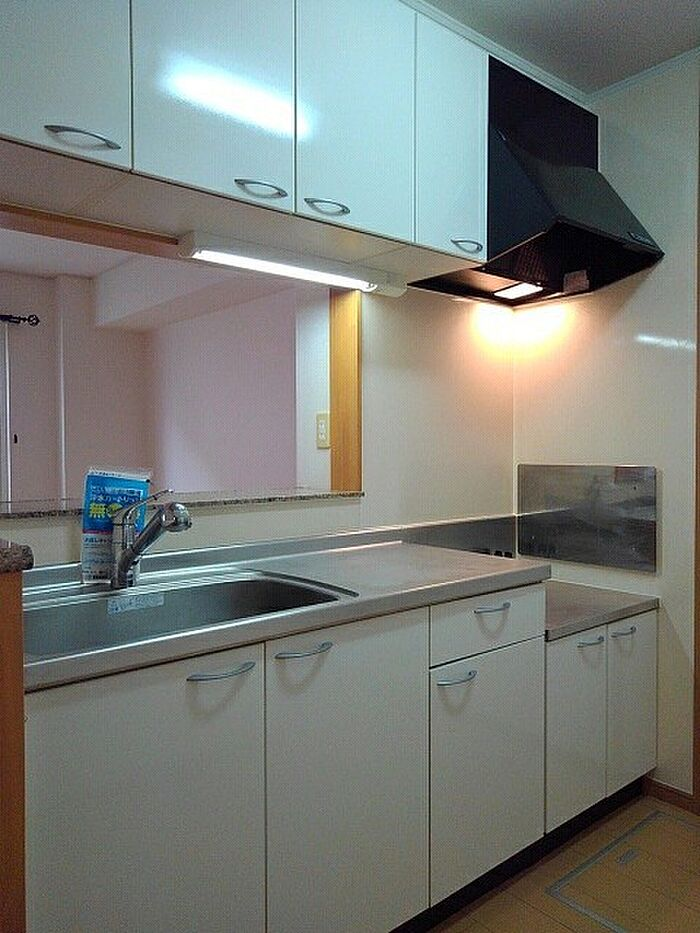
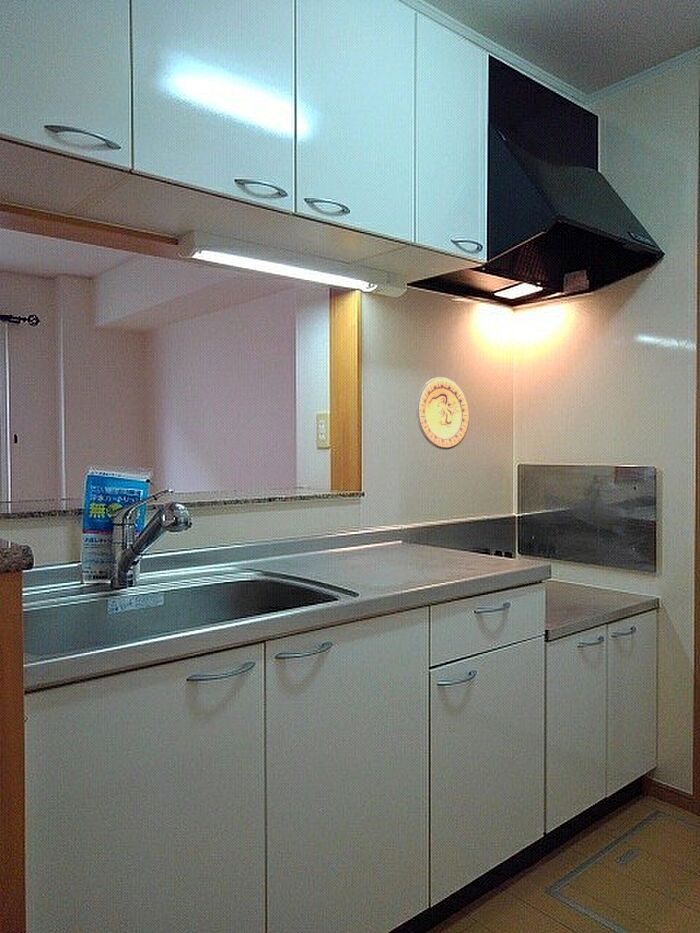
+ decorative plate (442, 413)
